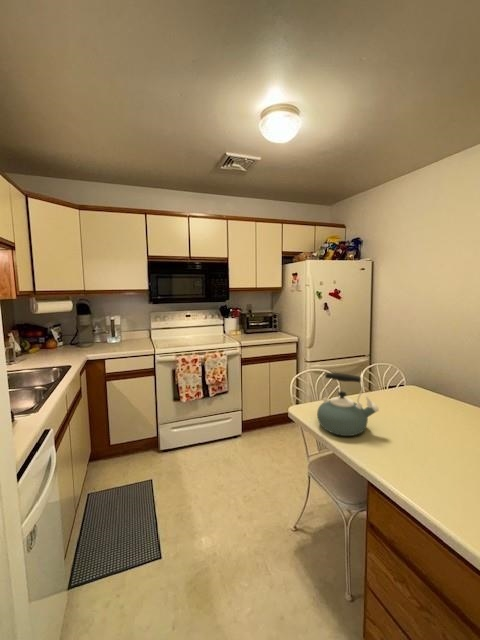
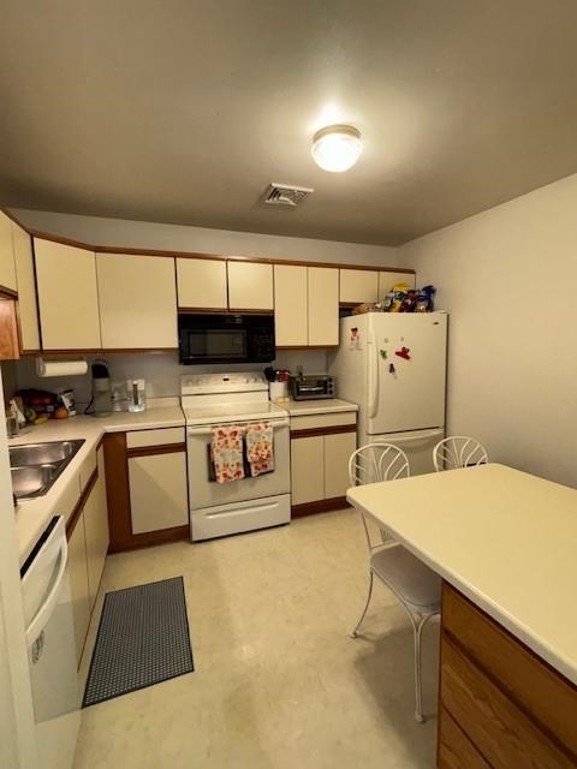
- kettle (347, 402)
